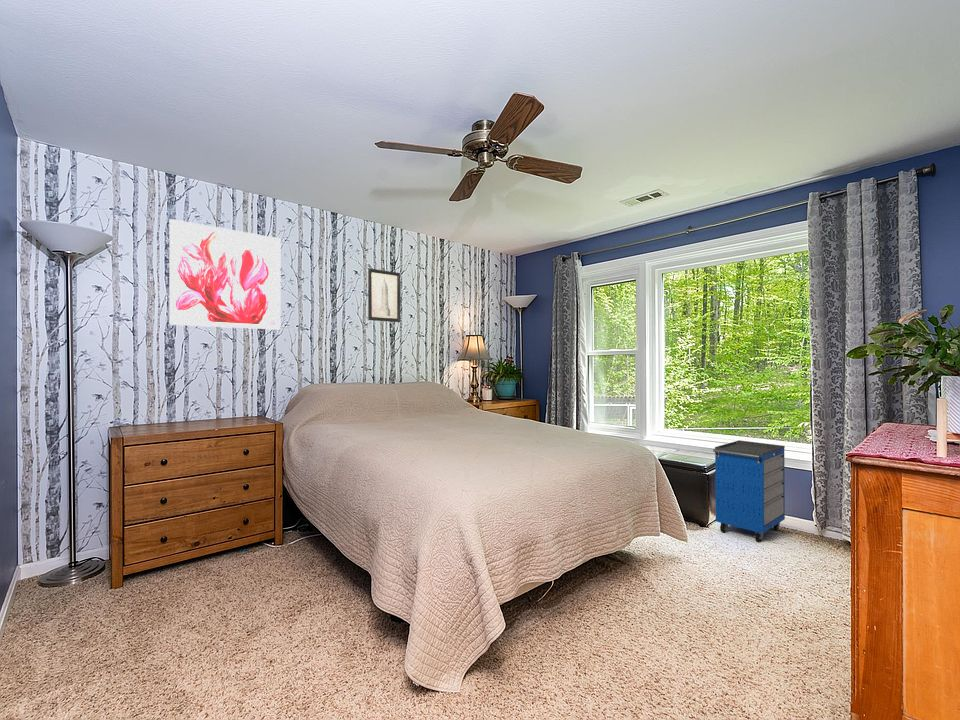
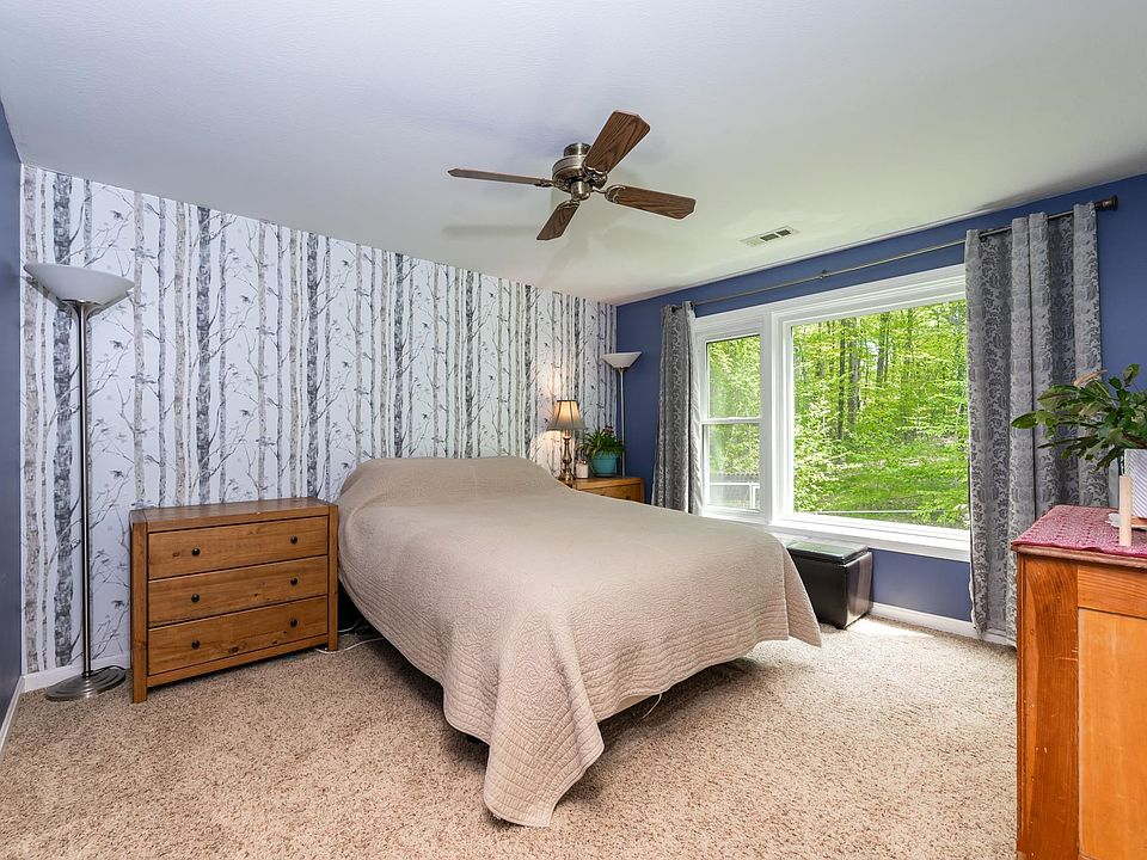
- cabinet (749, 488)
- wall art (384, 296)
- wall art (228, 278)
